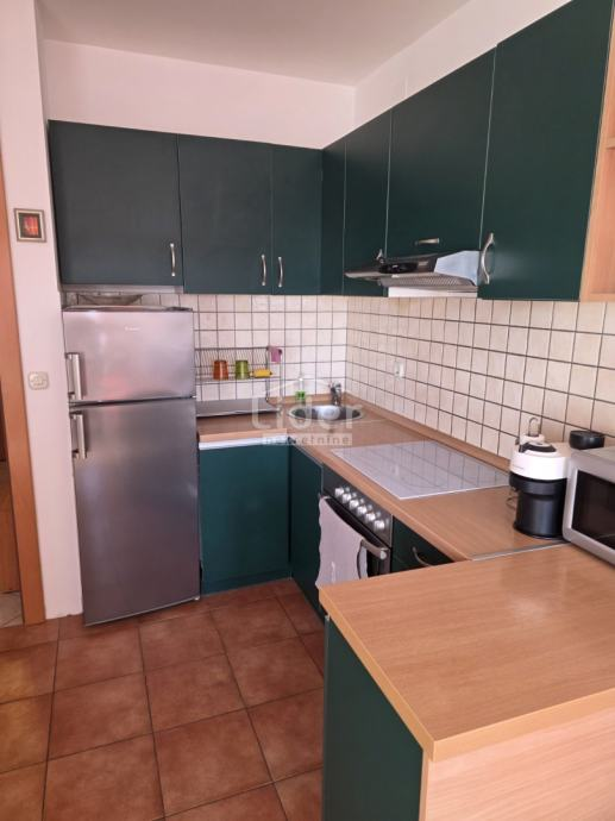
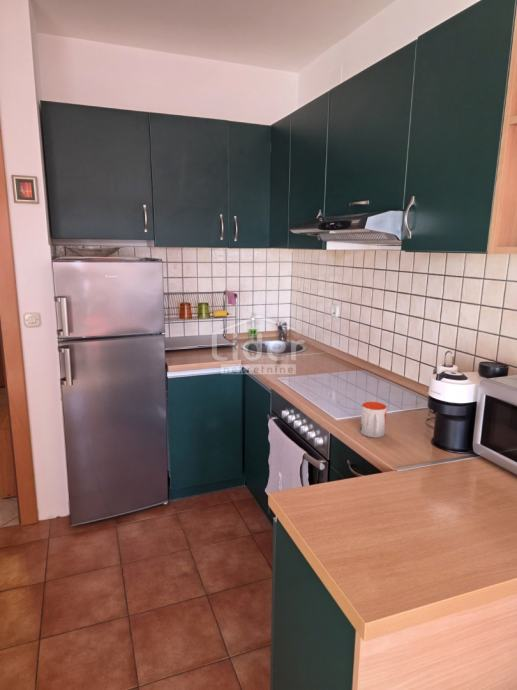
+ mug (374, 421)
